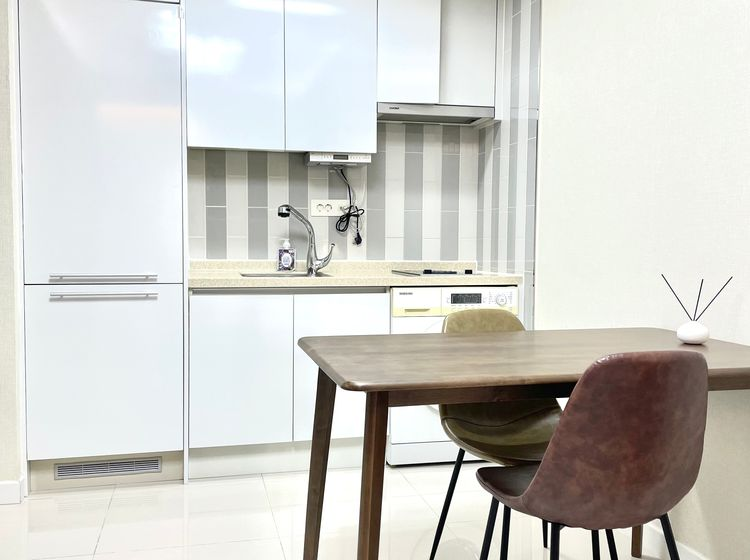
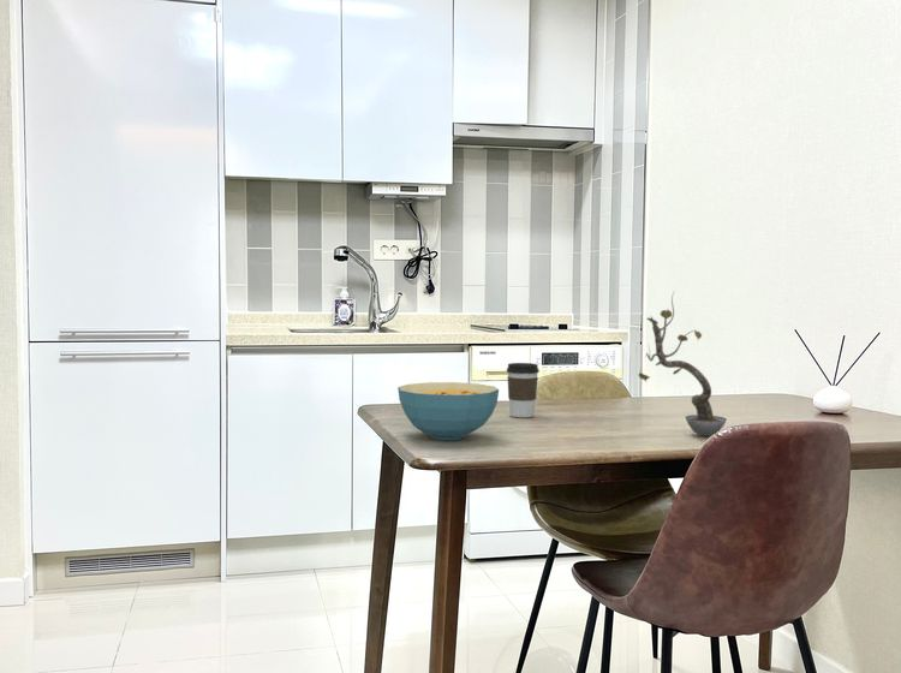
+ plant (672, 364)
+ coffee cup (521, 389)
+ cereal bowl (447, 412)
